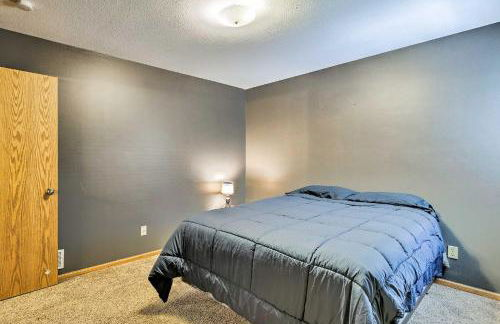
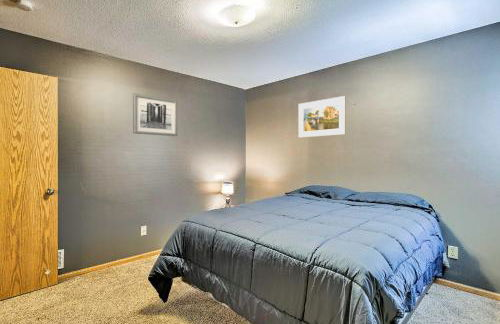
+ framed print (320, 118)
+ wall art (156, 116)
